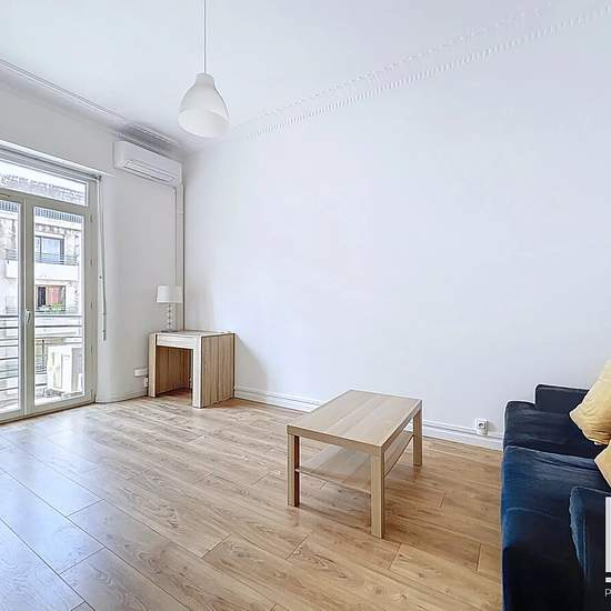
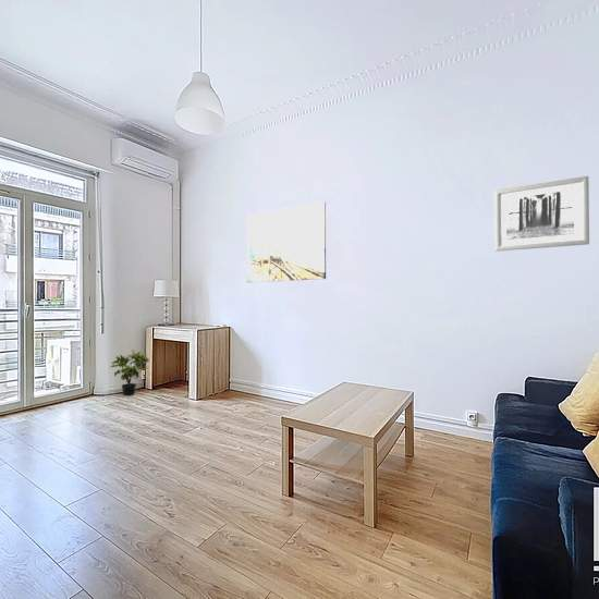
+ wall art (283, 245)
+ wall art (538, 216)
+ potted plant (131, 371)
